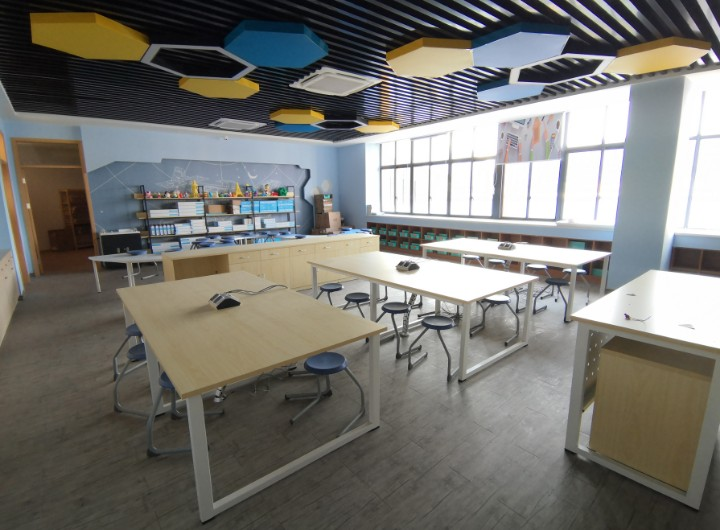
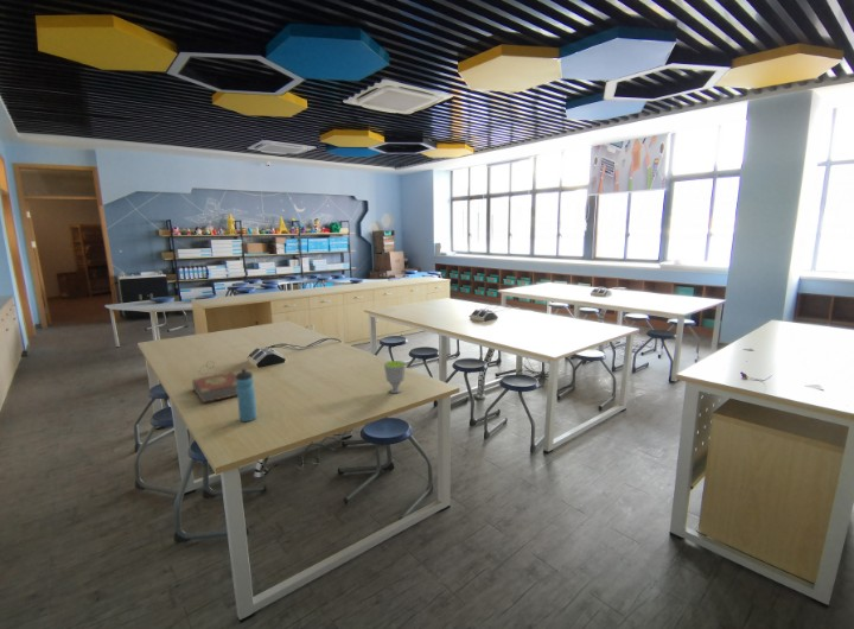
+ book (218, 379)
+ cup (395, 377)
+ water bottle (246, 394)
